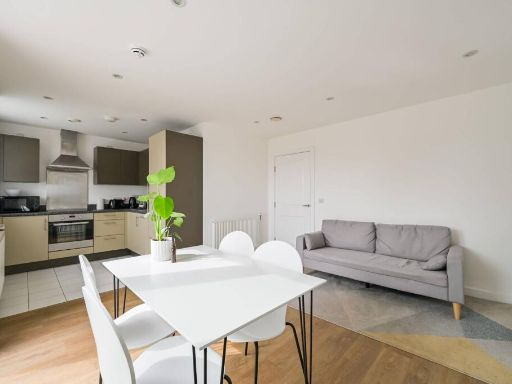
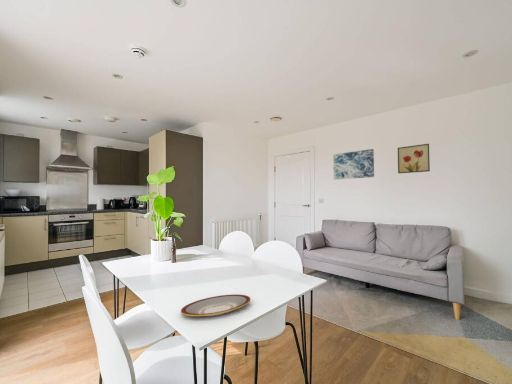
+ wall art (413, 159)
+ plate (217, 306)
+ wall art (352, 165)
